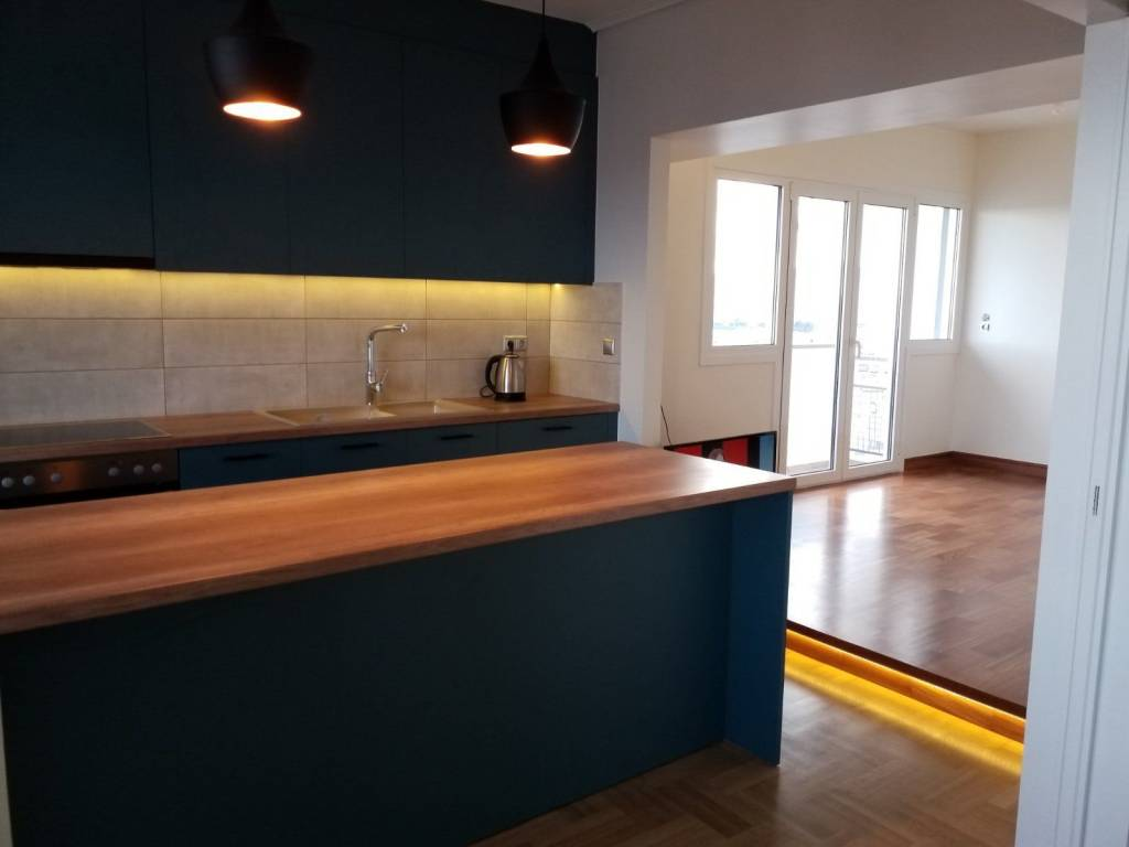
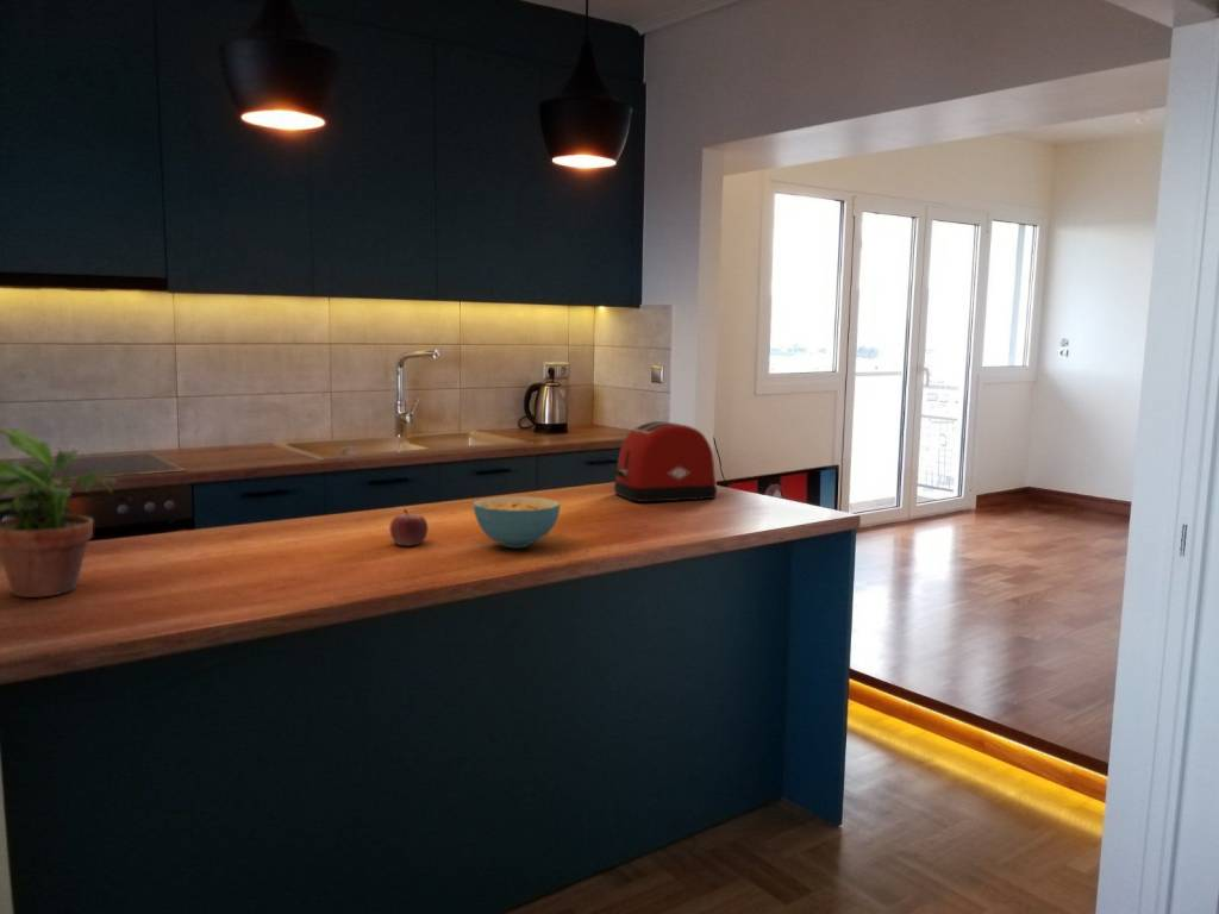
+ toaster (665, 458)
+ potted plant (57, 511)
+ fruit (408, 525)
+ cereal bowl (515, 524)
